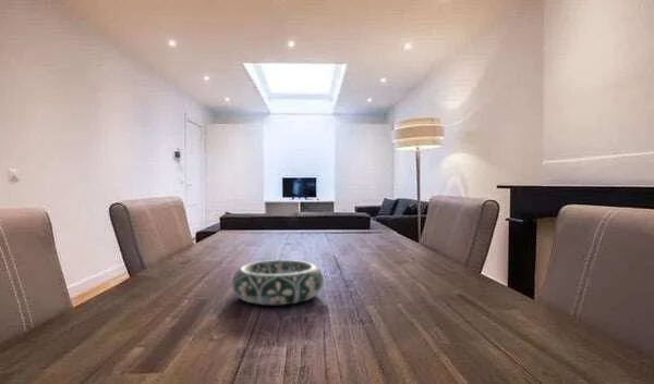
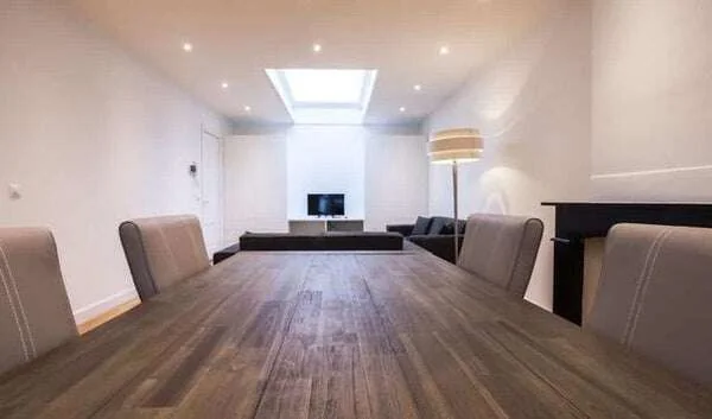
- decorative bowl (278, 281)
